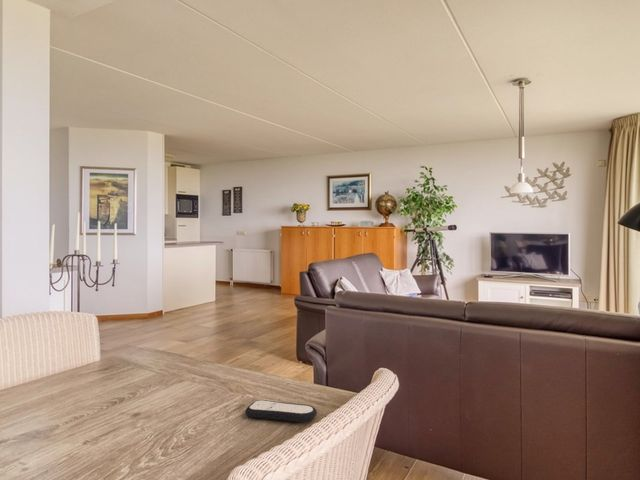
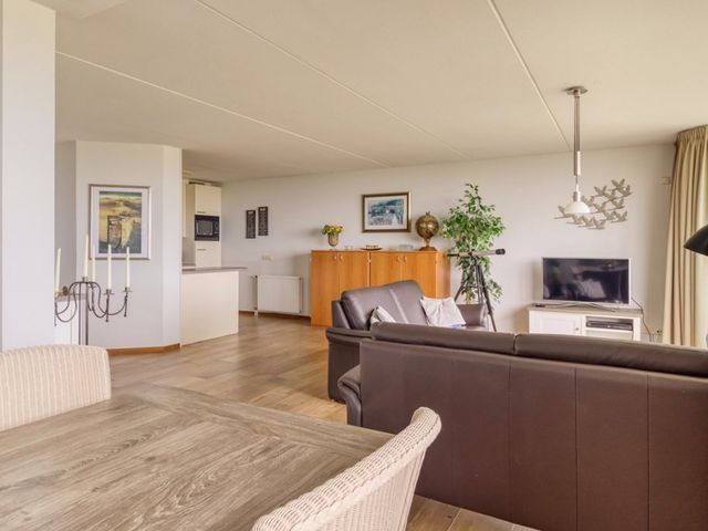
- remote control (281, 410)
